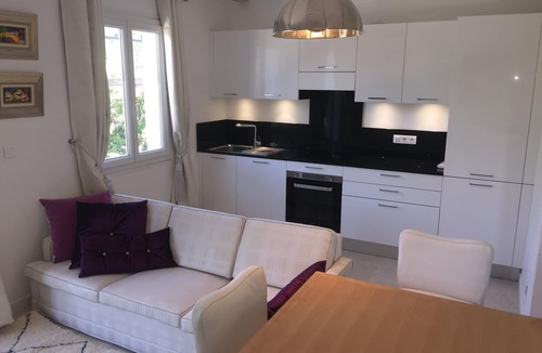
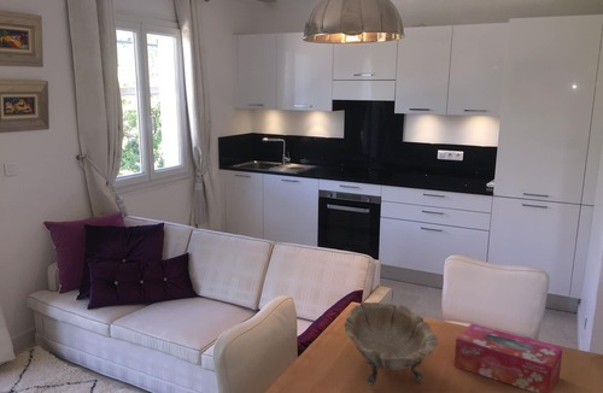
+ decorative bowl (388, 345)
+ tissue box (507, 357)
